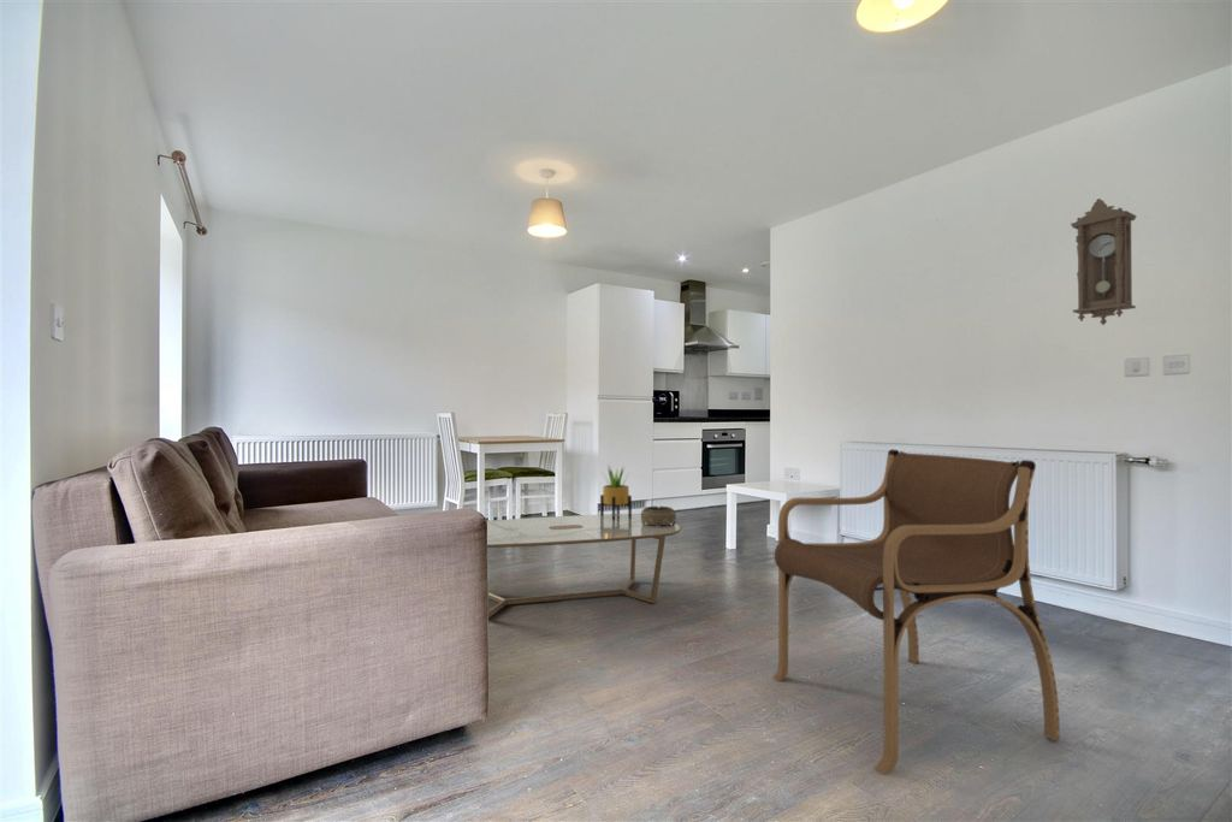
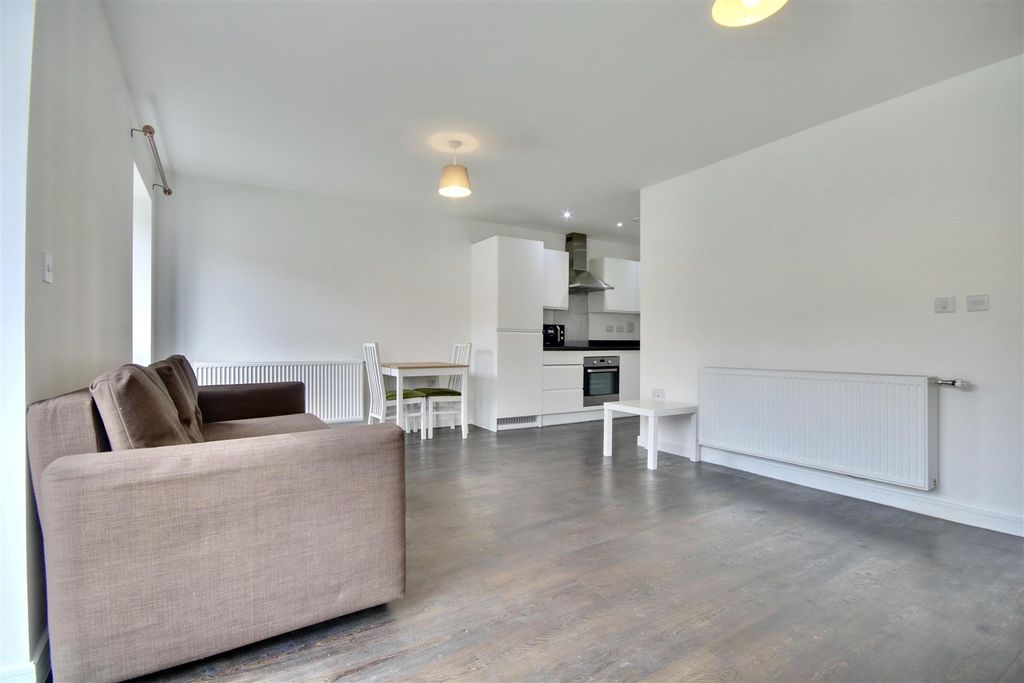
- decorative bowl (658, 515)
- coffee table (561, 544)
- potted plant (615, 490)
- pendulum clock (1102, 262)
- armchair (900, 580)
